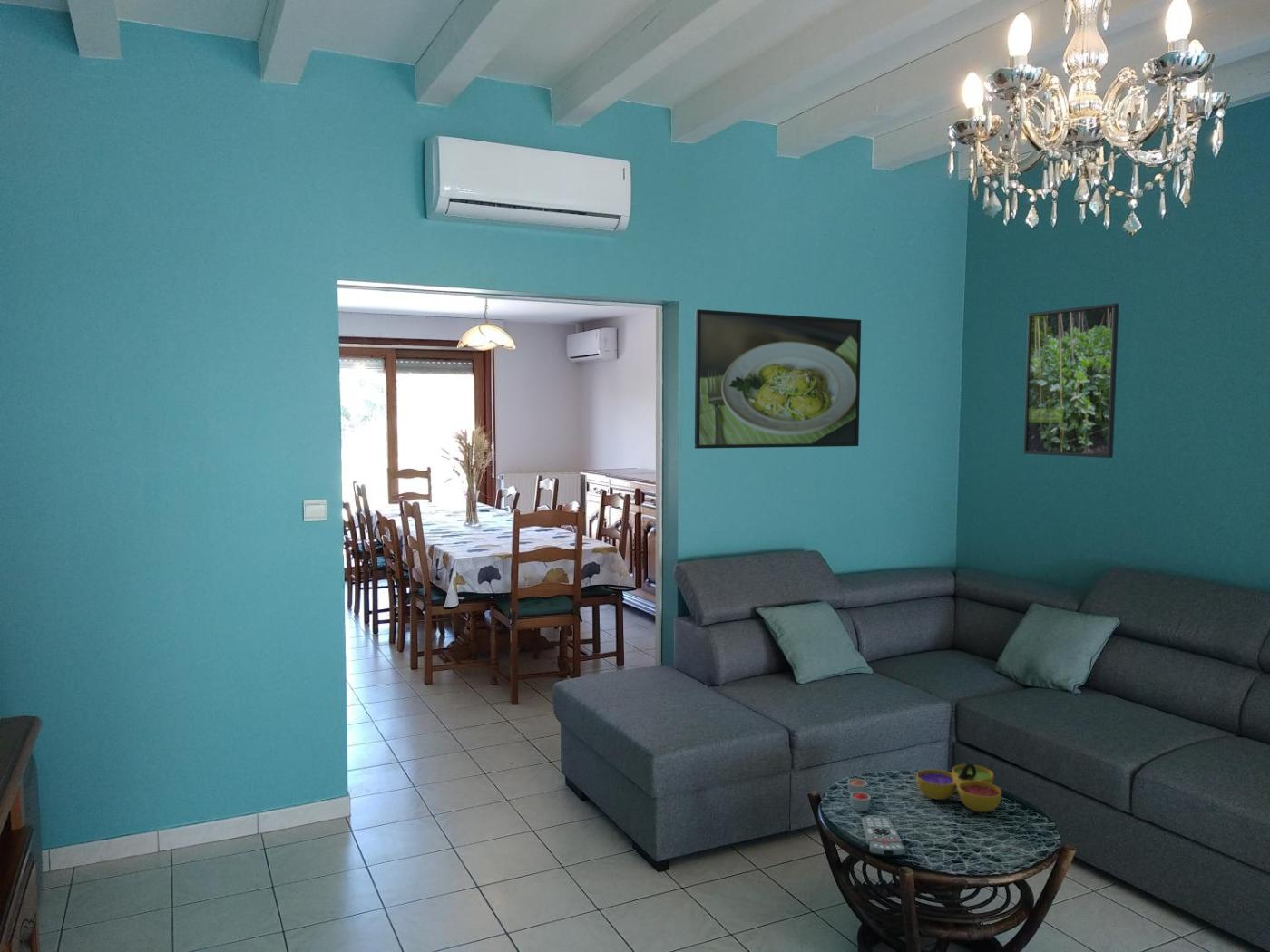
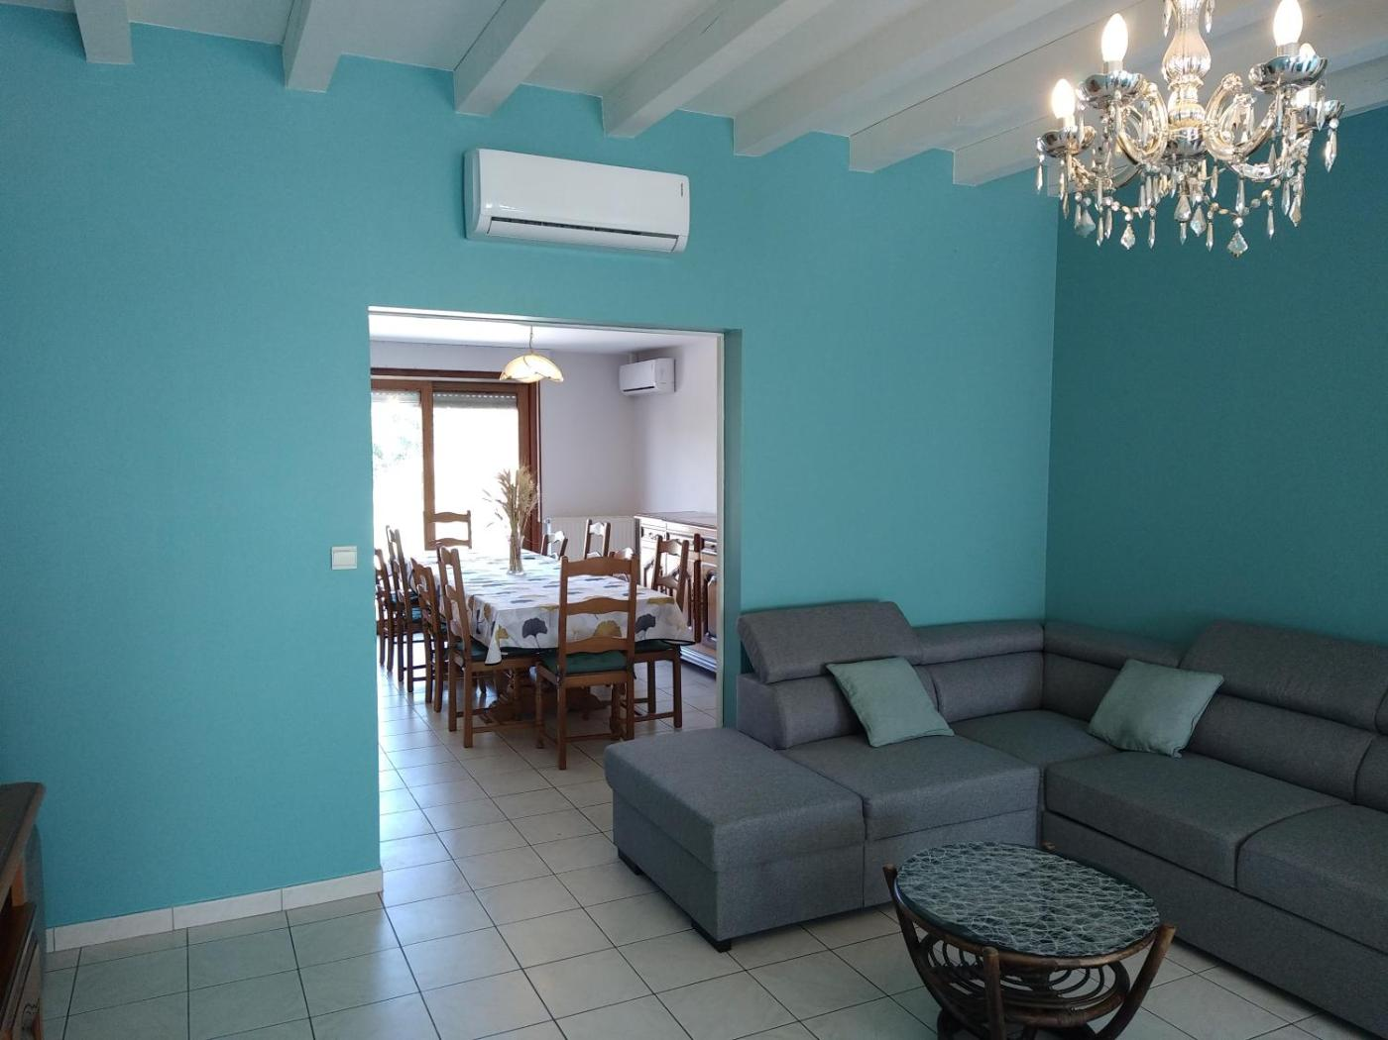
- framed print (781, 381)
- candle (858, 793)
- decorative bowl (967, 784)
- remote control (881, 835)
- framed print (1069, 382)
